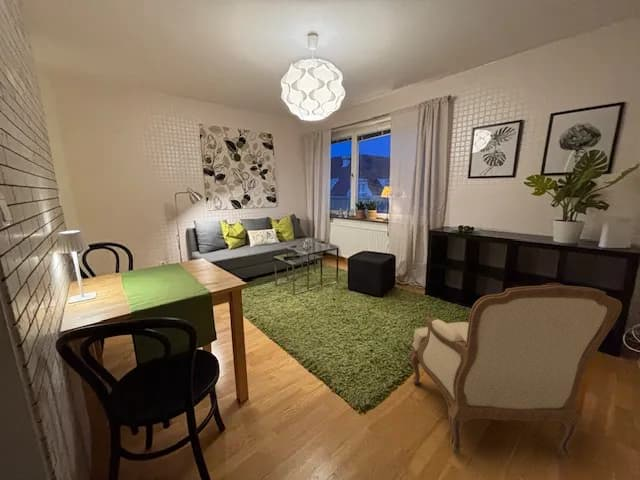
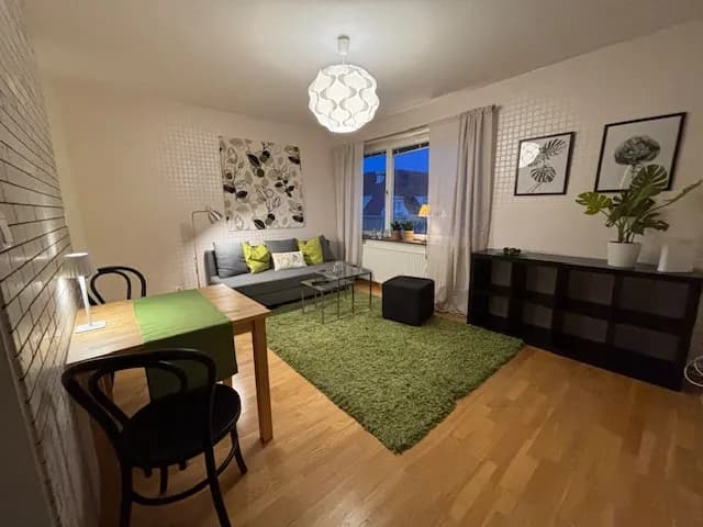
- armchair (492, 343)
